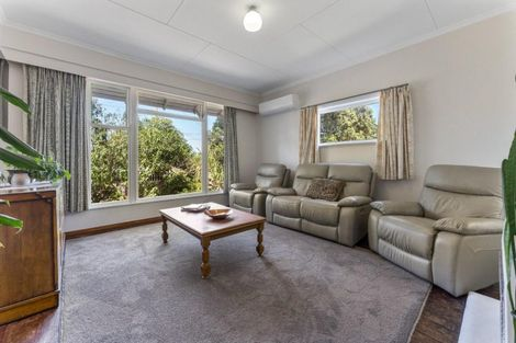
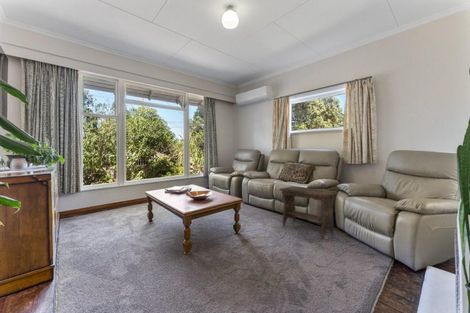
+ footstool (306, 213)
